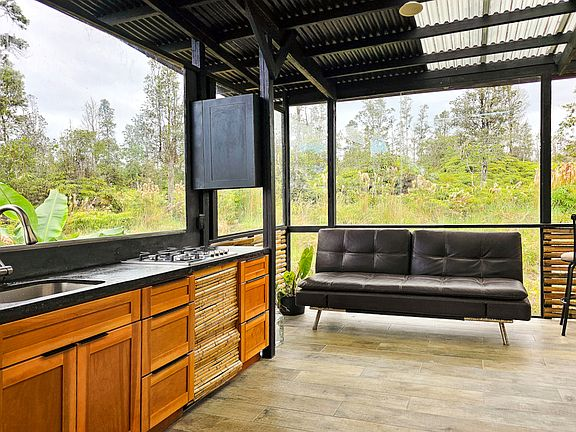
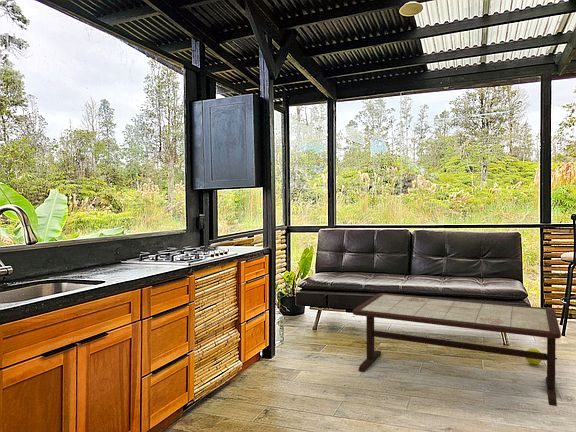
+ coffee table (452, 342)
+ ball (531, 358)
